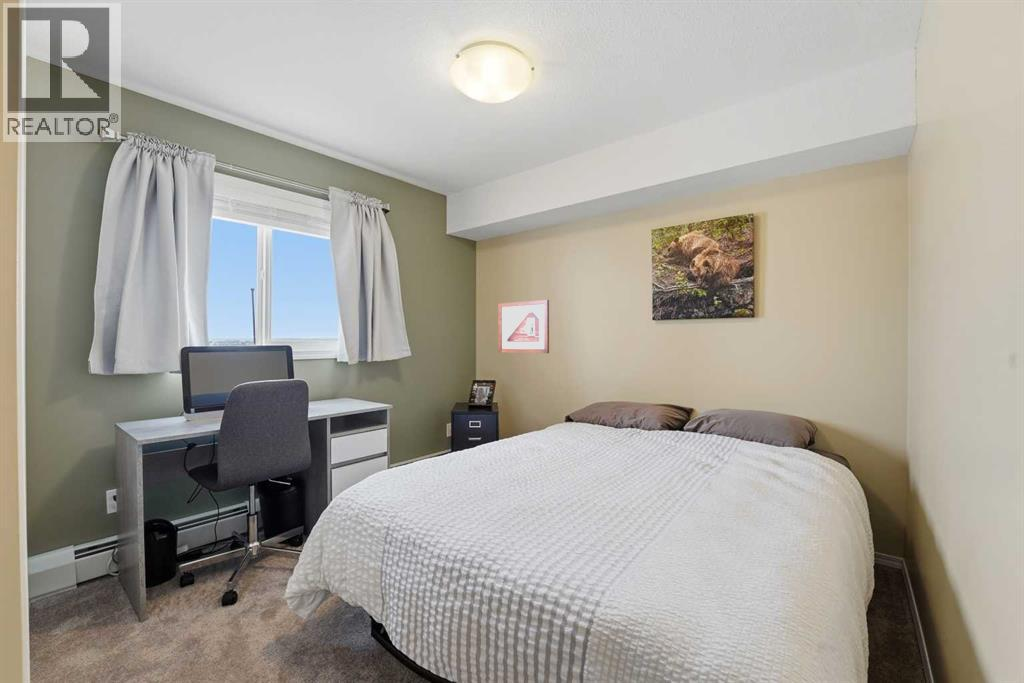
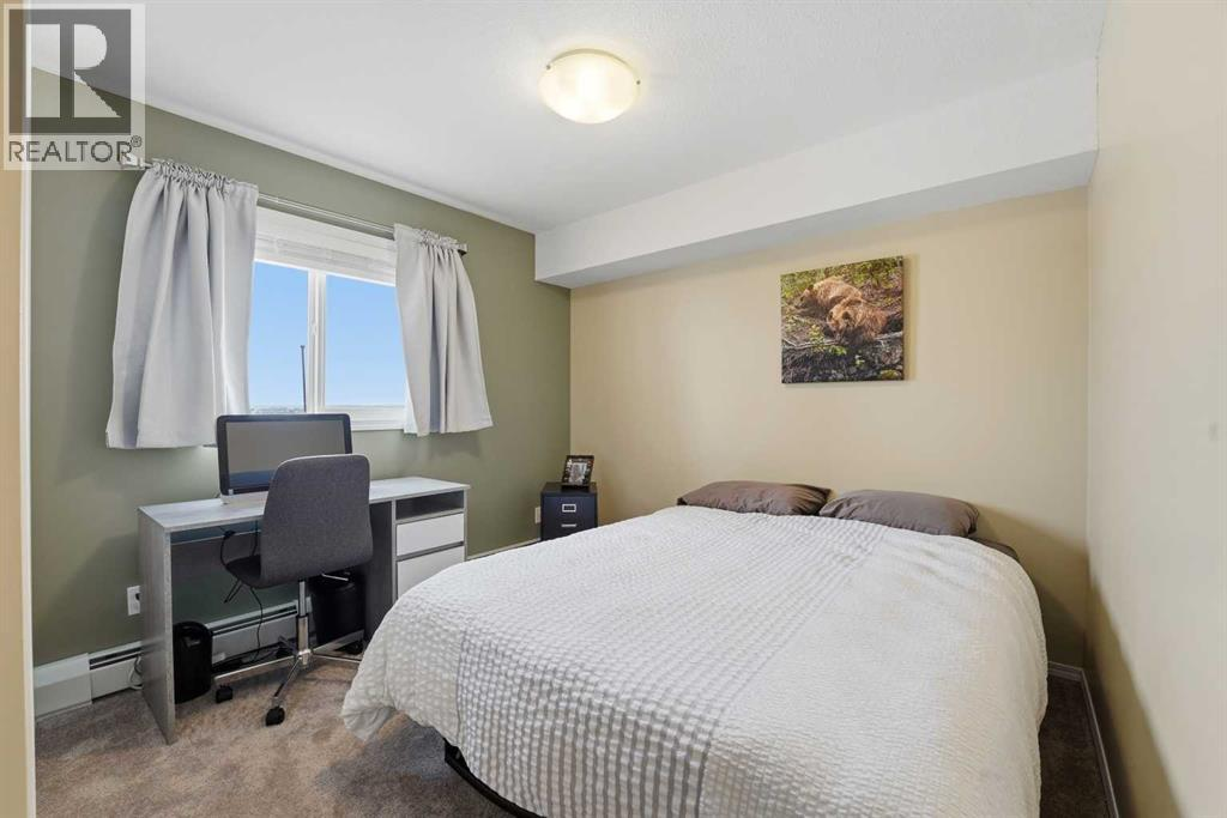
- picture frame (522, 327)
